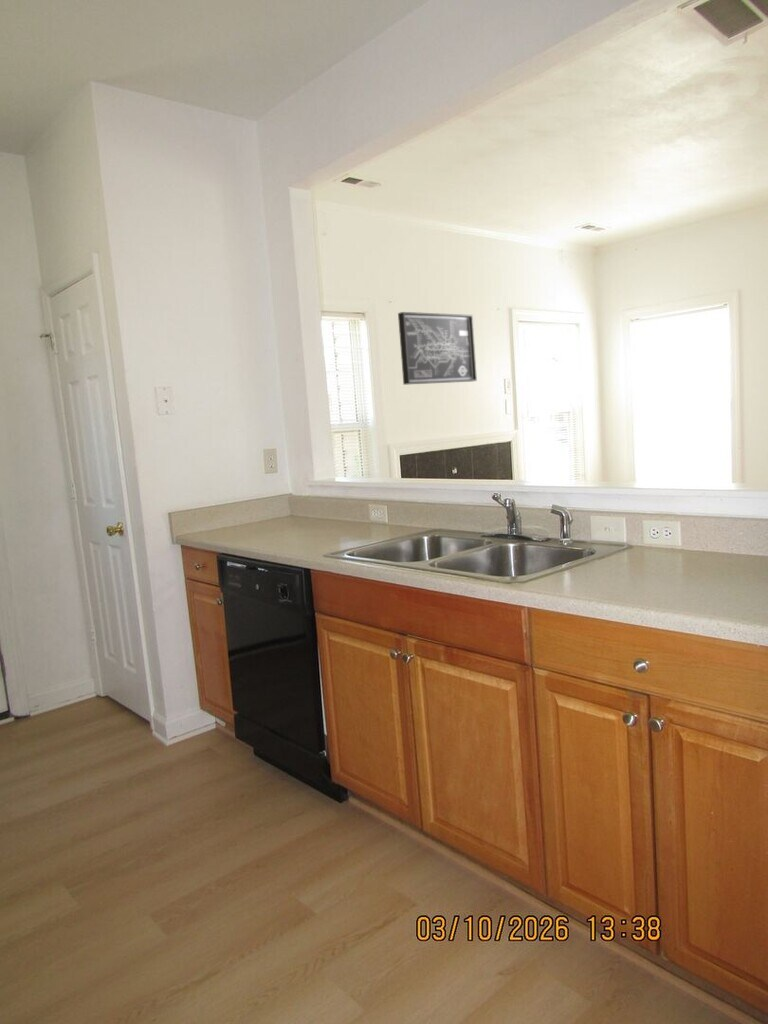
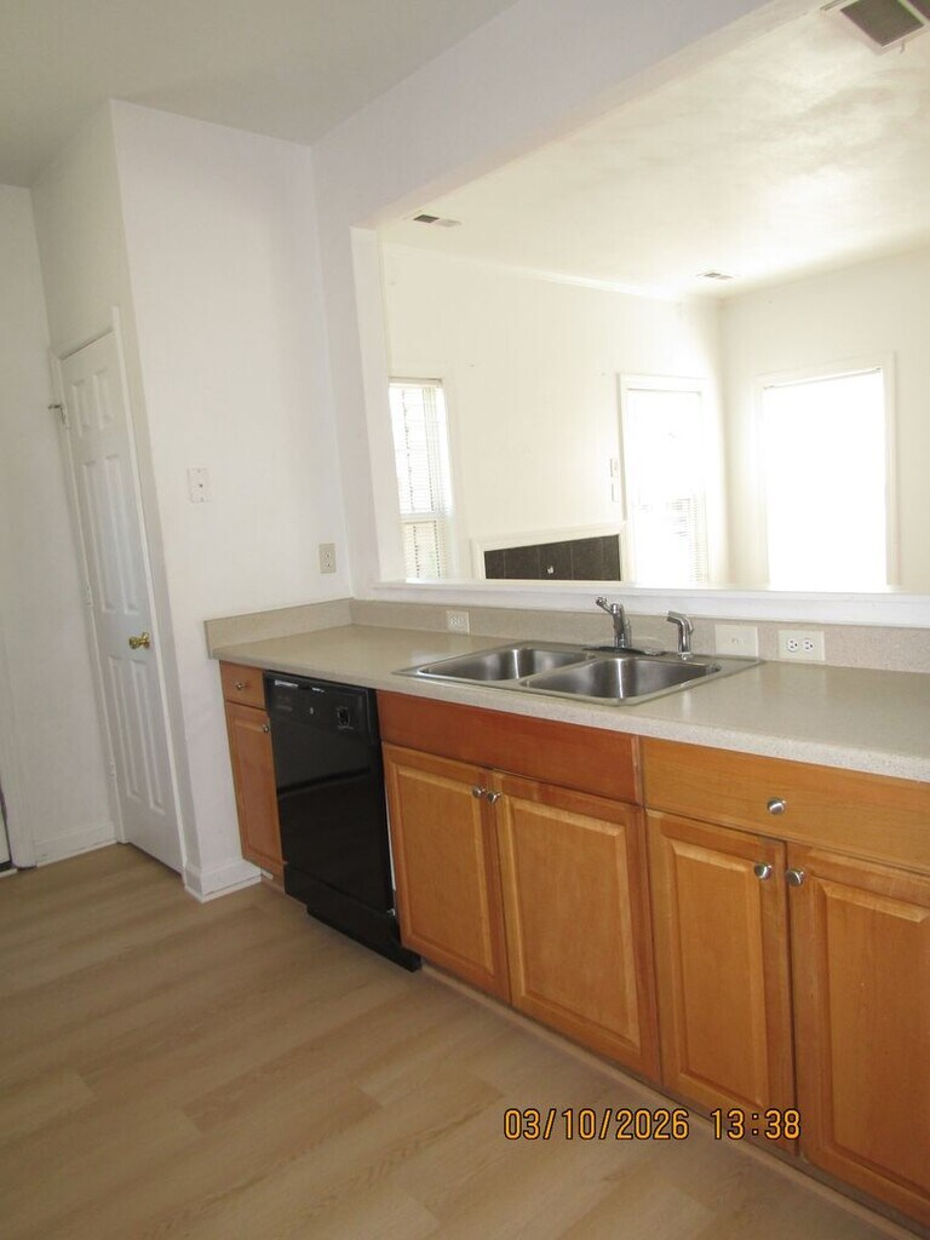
- wall art (439, 348)
